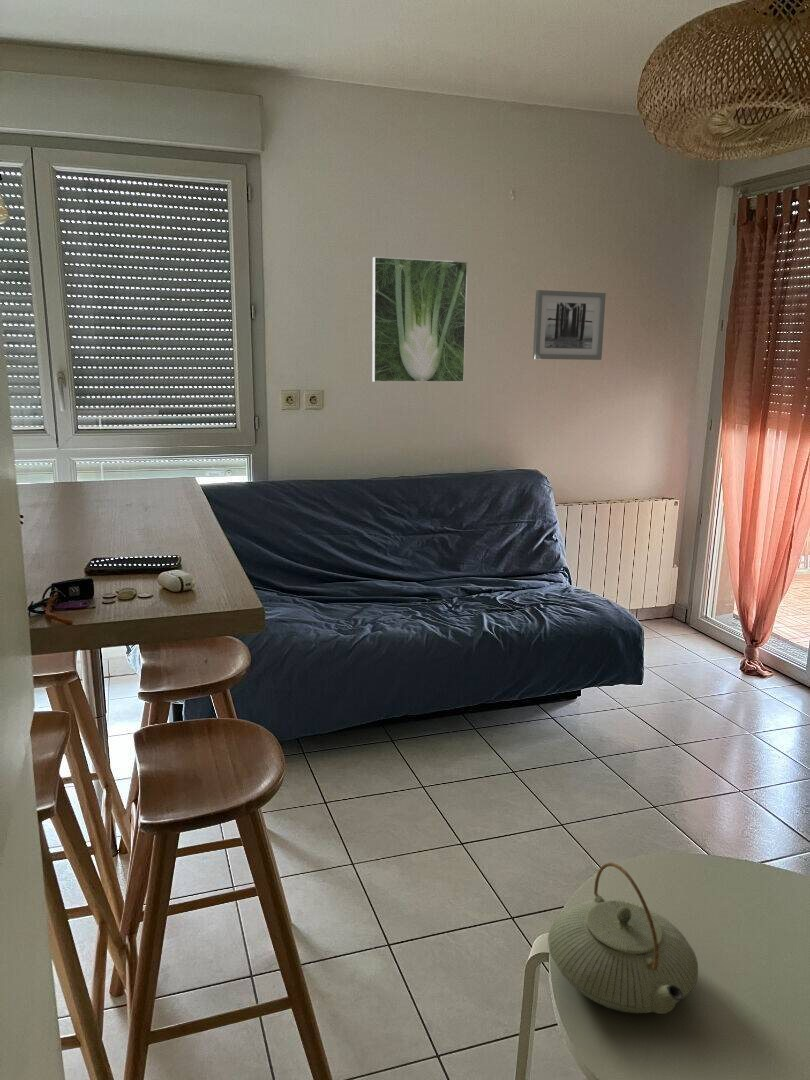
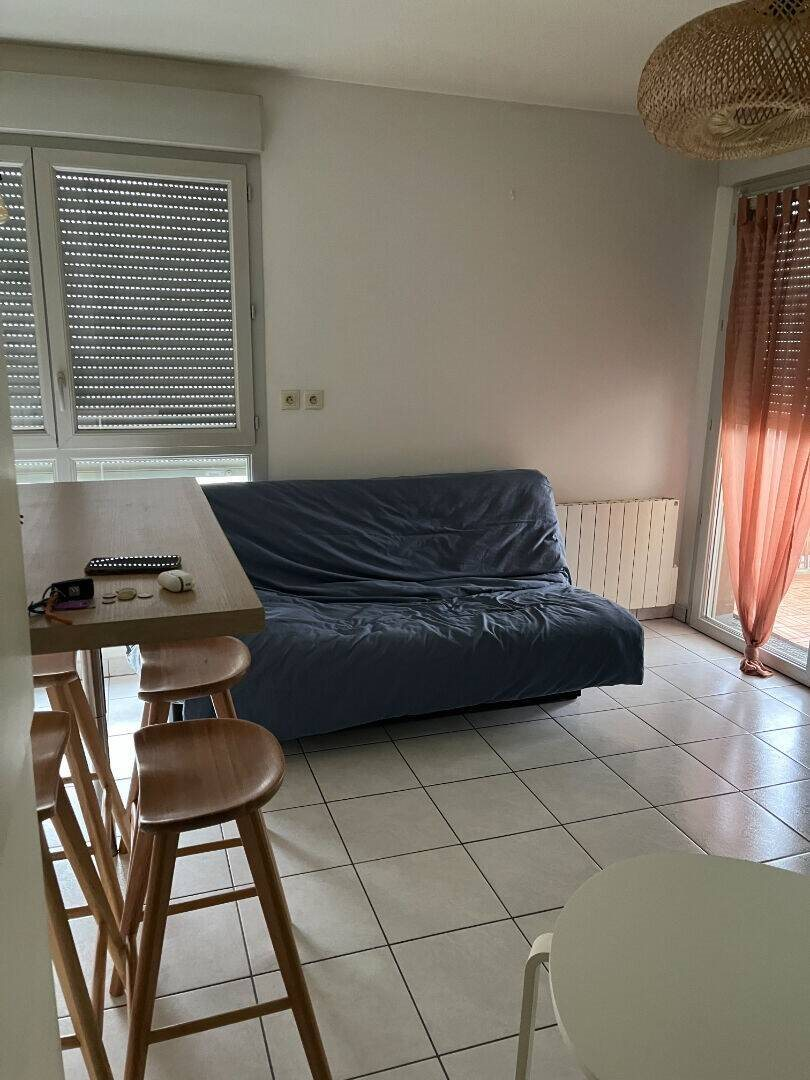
- wall art (569, 325)
- teapot (629, 930)
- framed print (419, 321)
